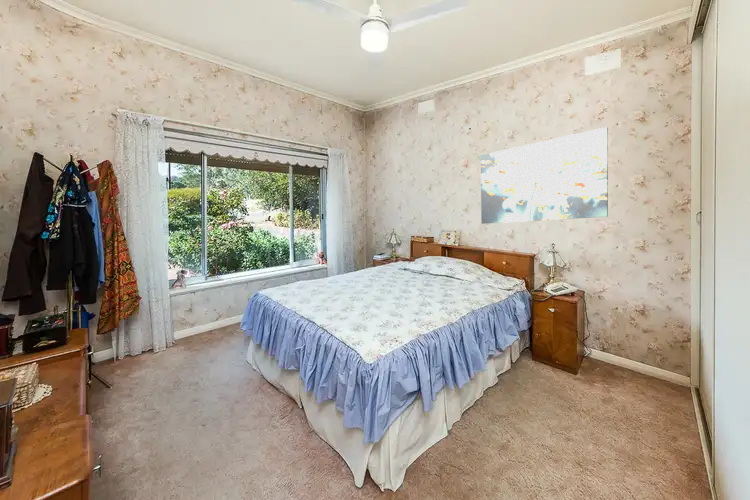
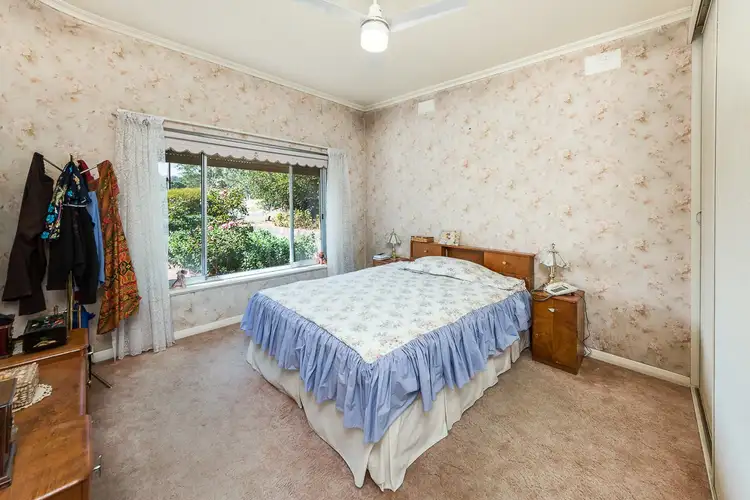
- wall art (536, 182)
